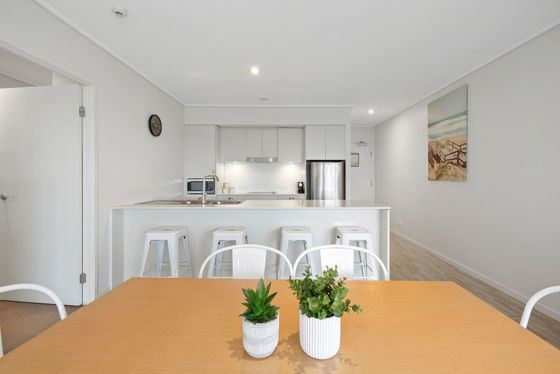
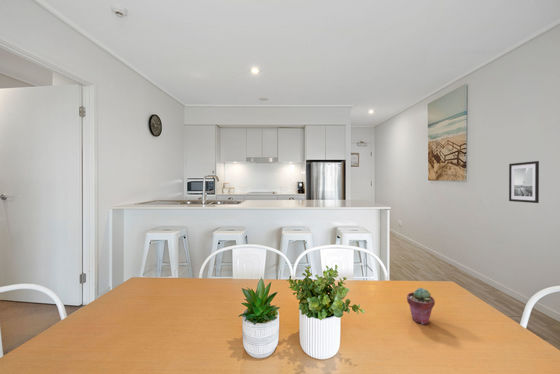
+ potted succulent (420, 303)
+ wall art (523, 182)
